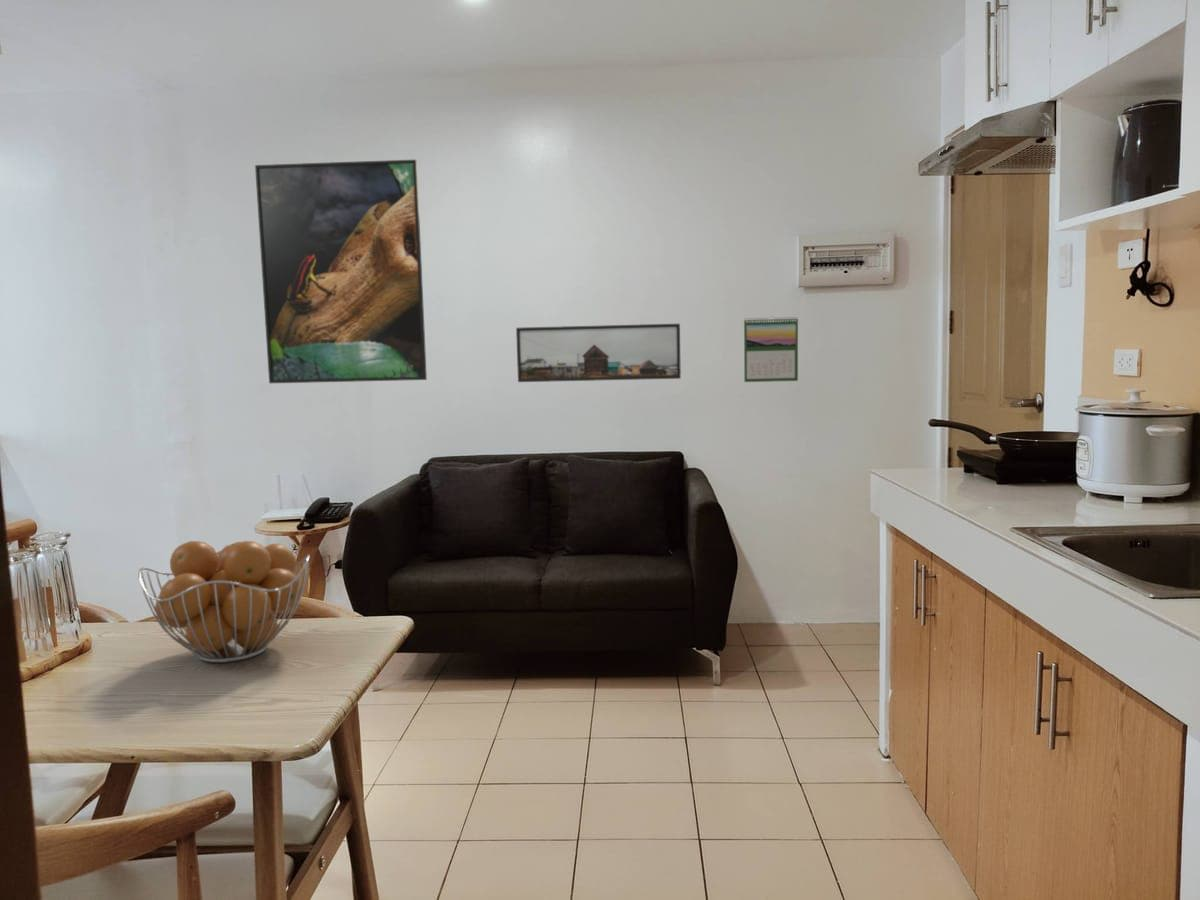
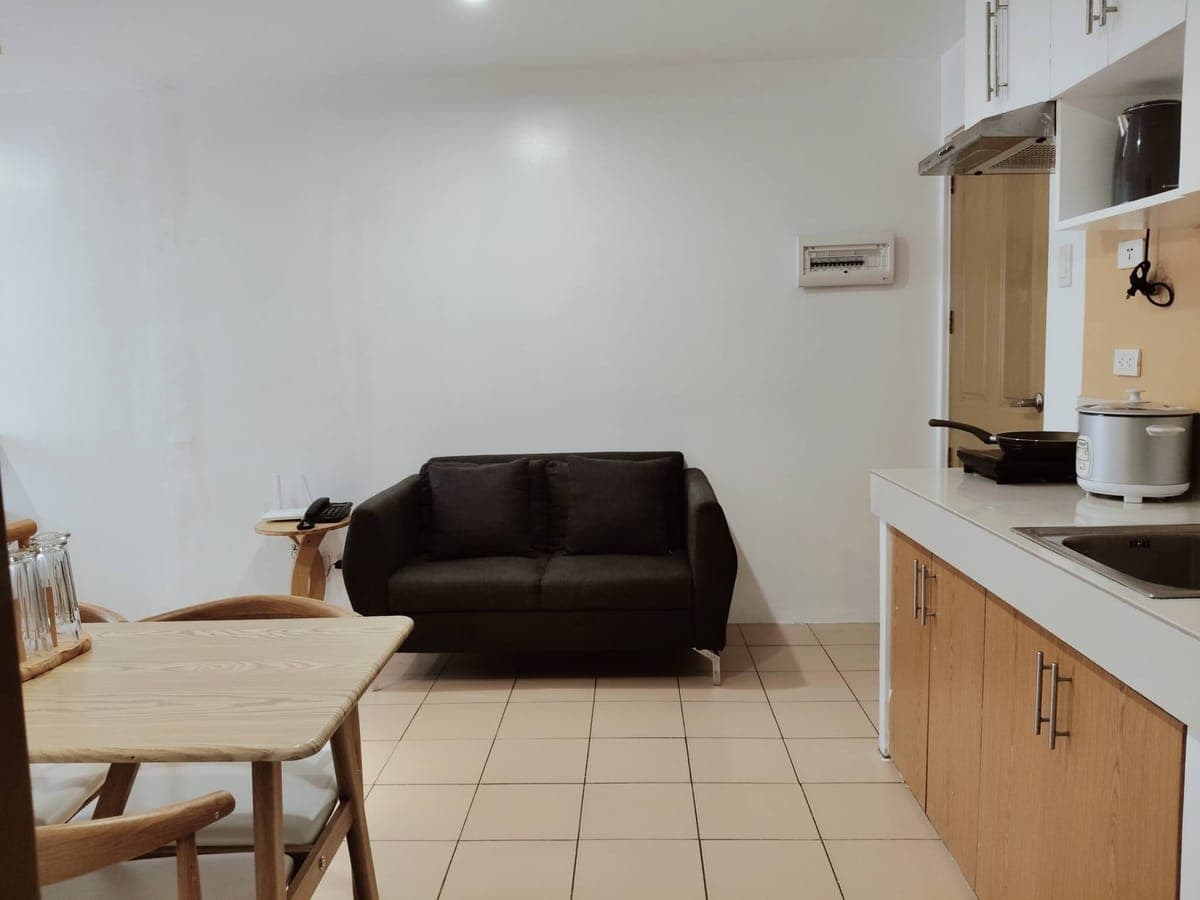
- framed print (598, 353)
- fruit basket (229, 596)
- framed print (341, 273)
- calendar (770, 349)
